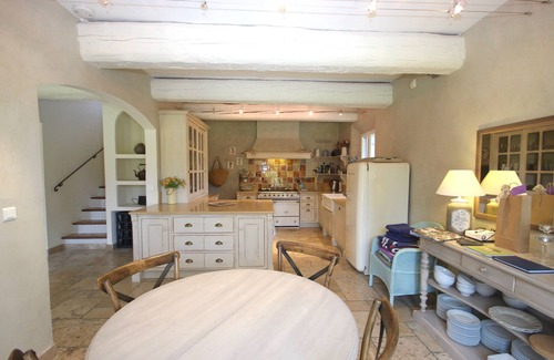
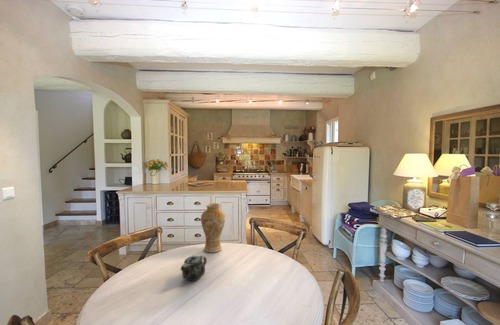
+ chinaware (194, 266)
+ vase (213, 226)
